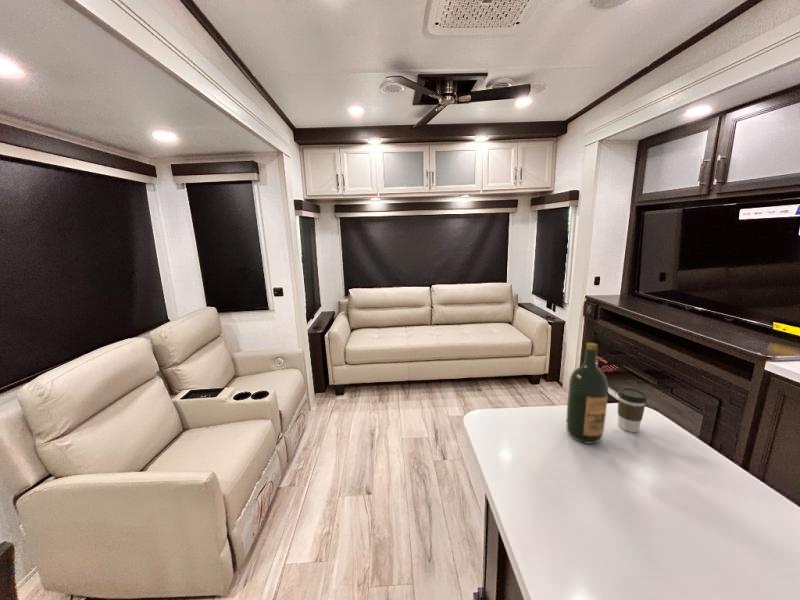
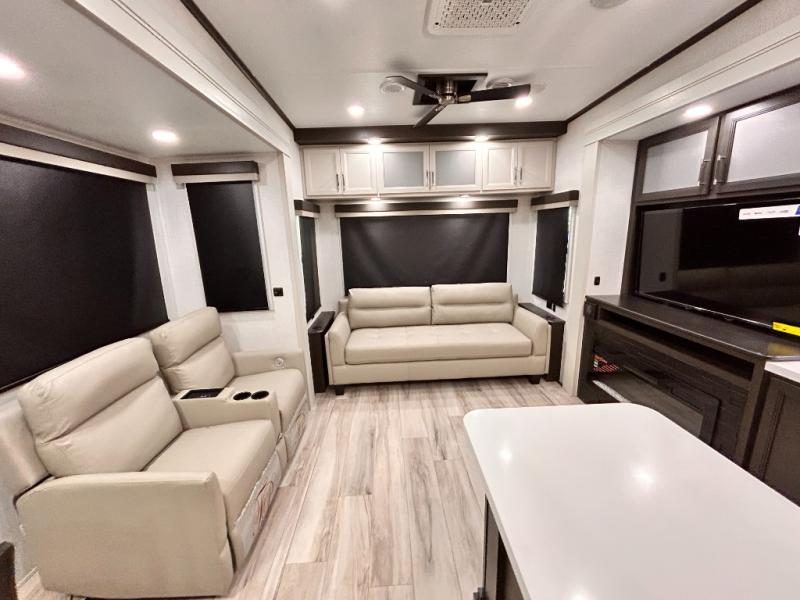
- coffee cup (630, 409)
- wine bottle (587, 391)
